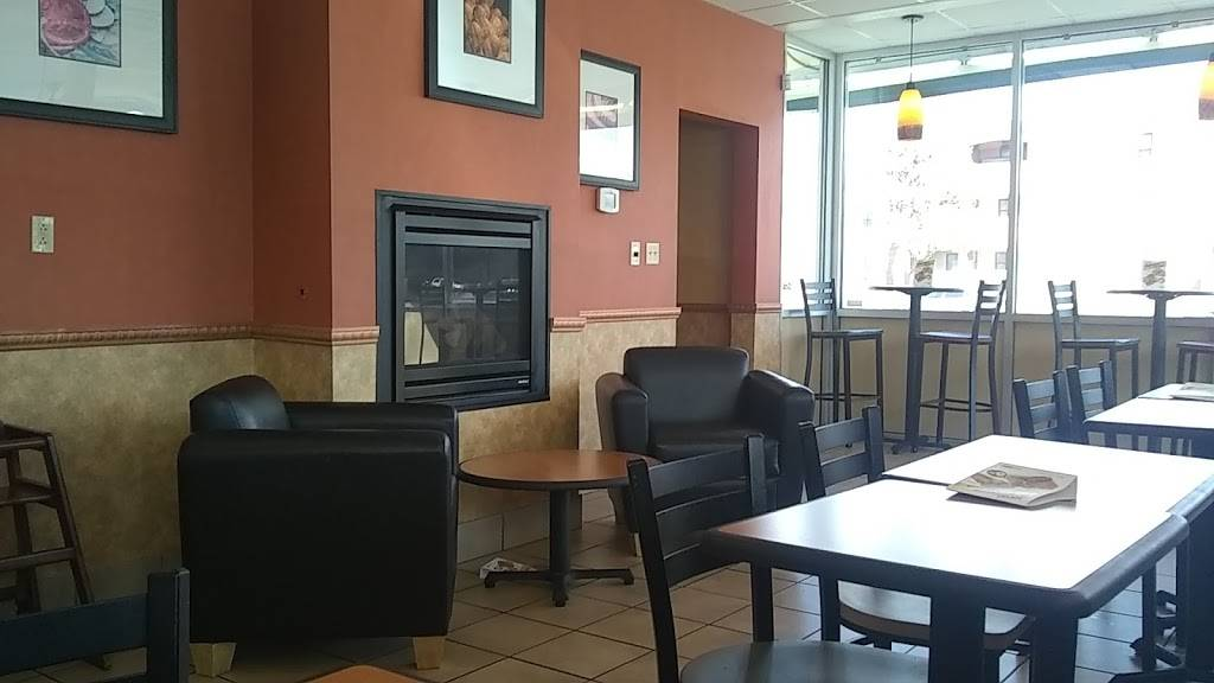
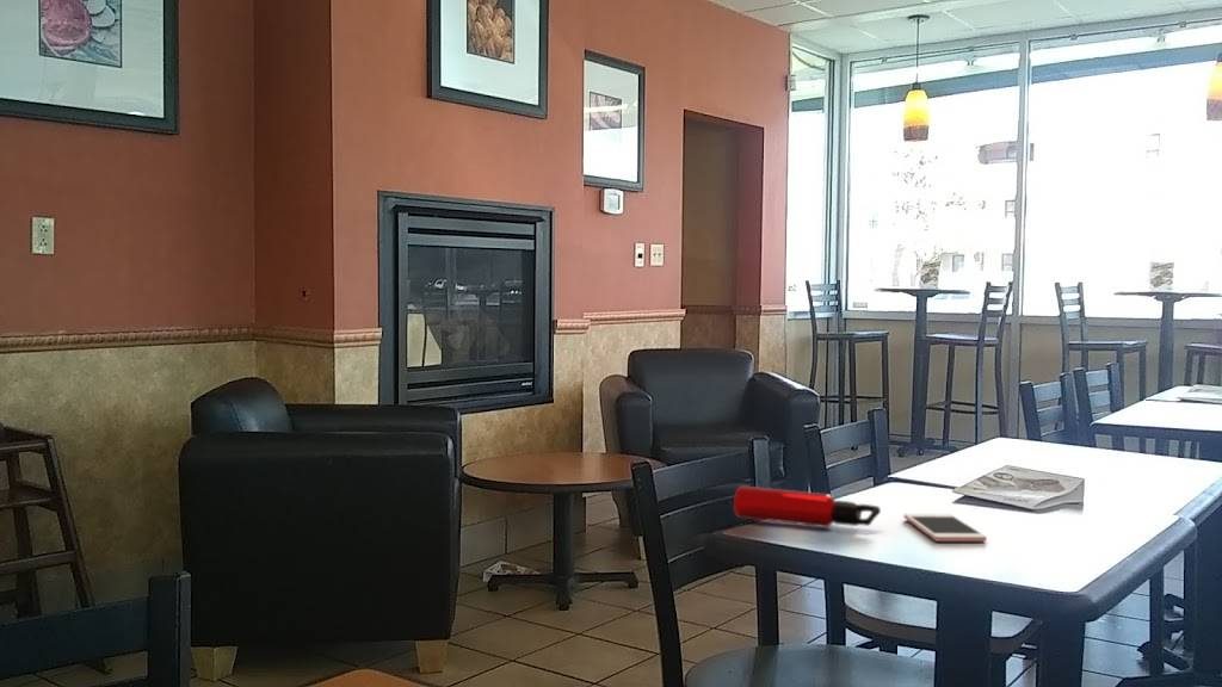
+ cell phone (943, 526)
+ water bottle (802, 508)
